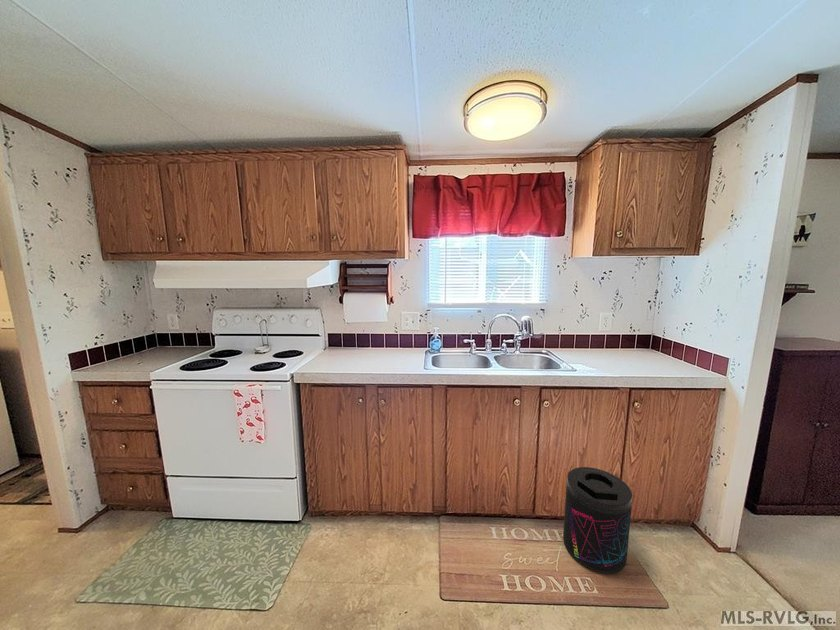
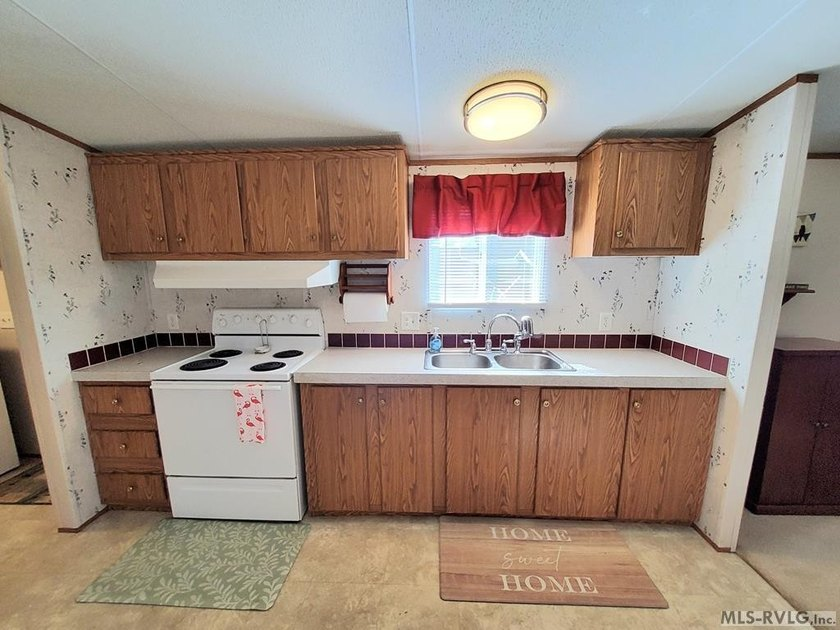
- supplement container (595, 515)
